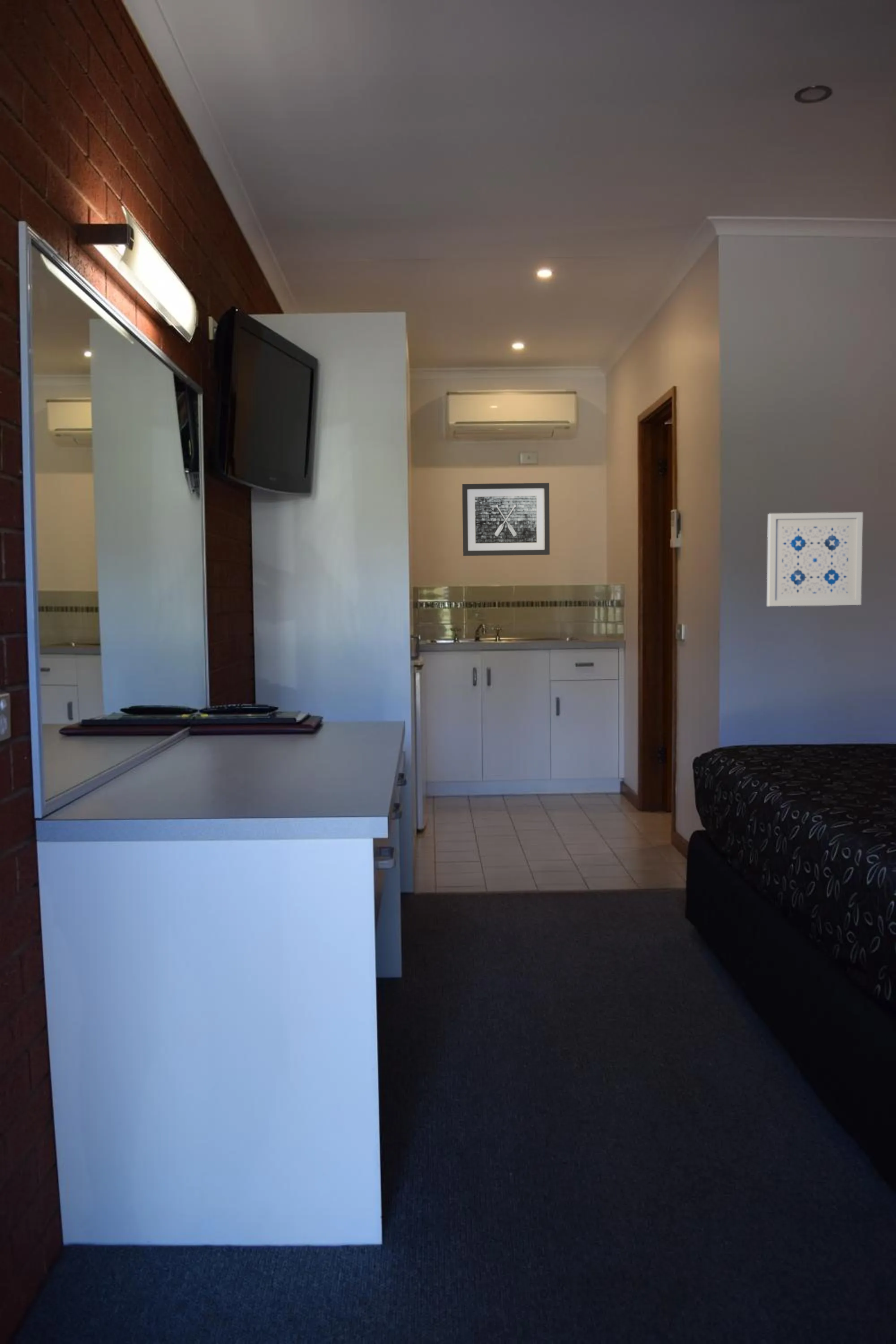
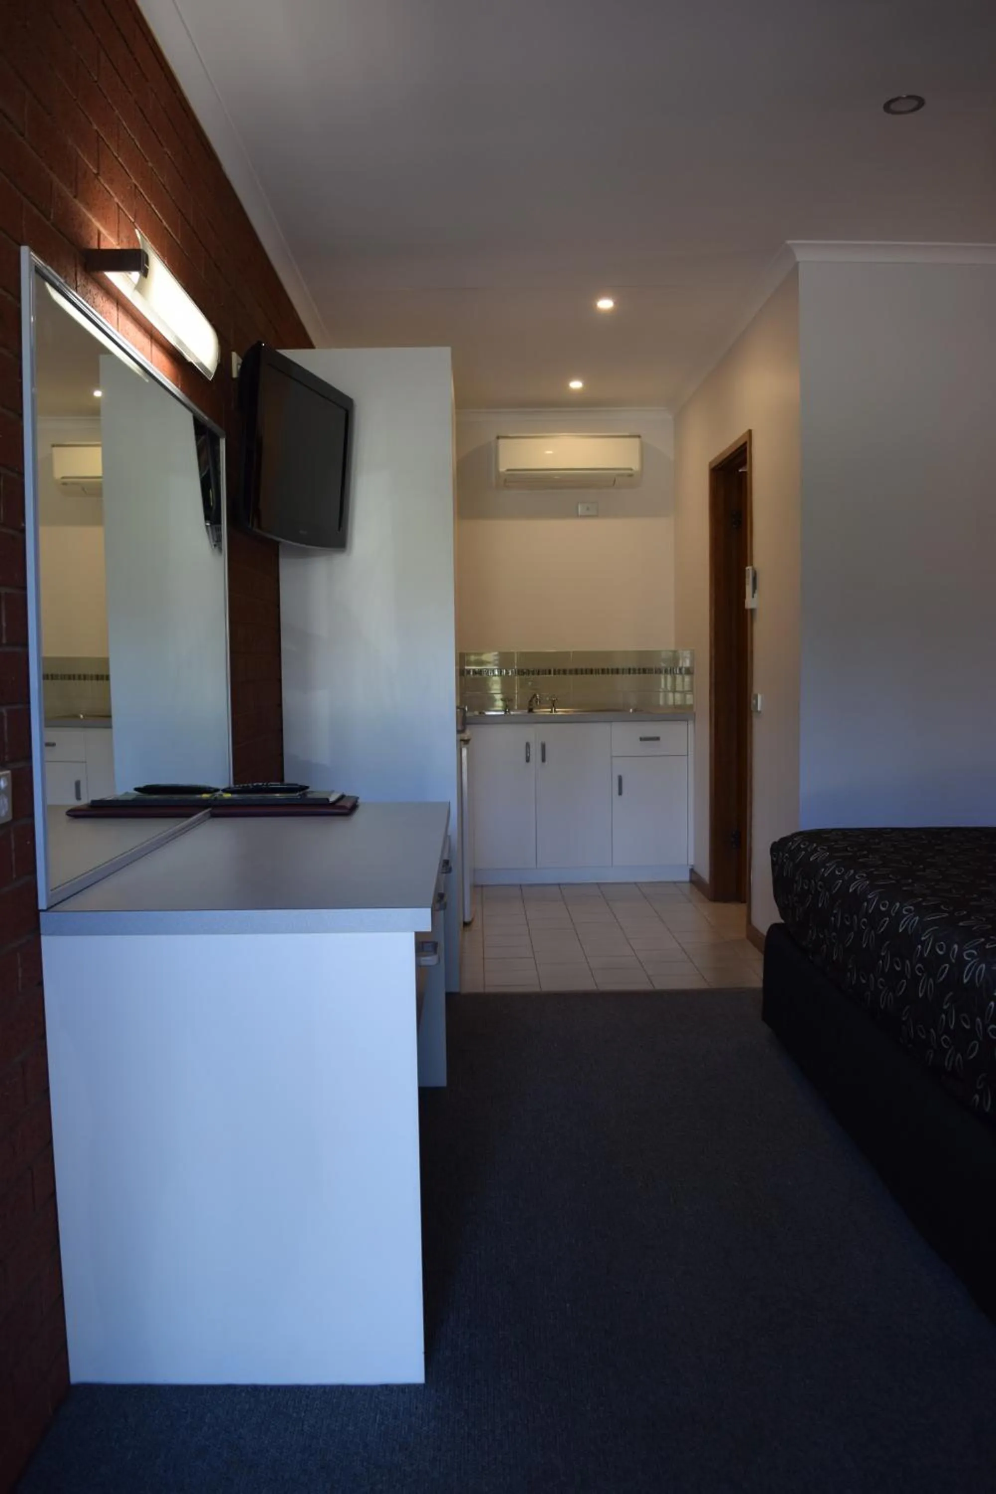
- wall art (814, 560)
- wall art (506, 519)
